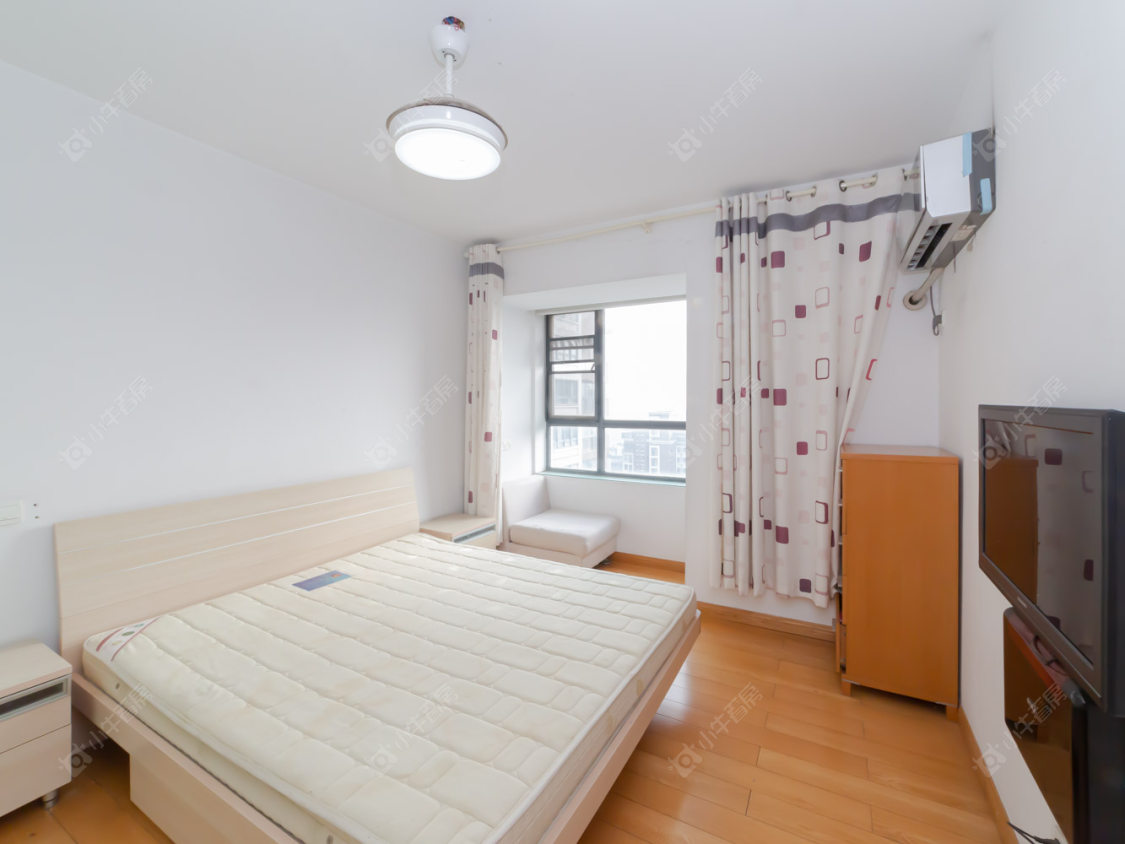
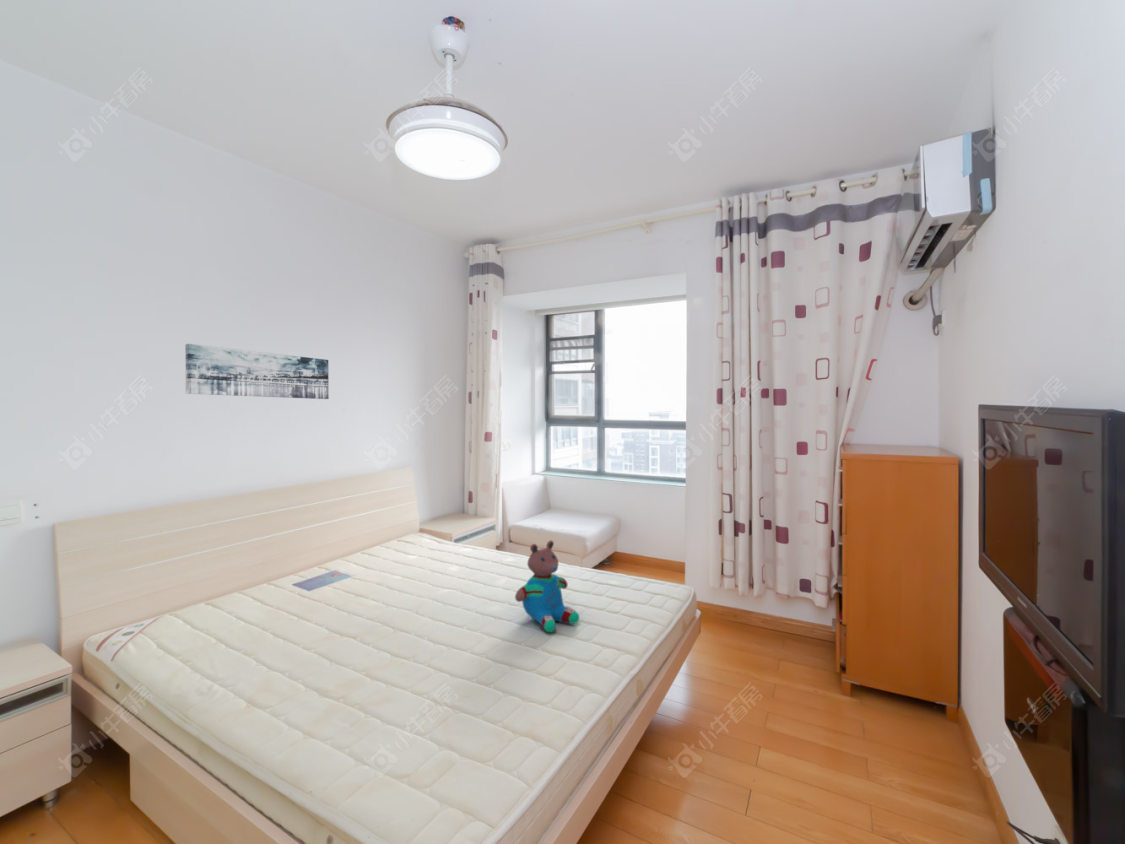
+ teddy bear (549, 583)
+ wall art (265, 374)
